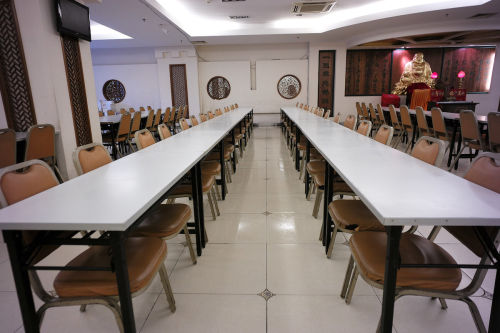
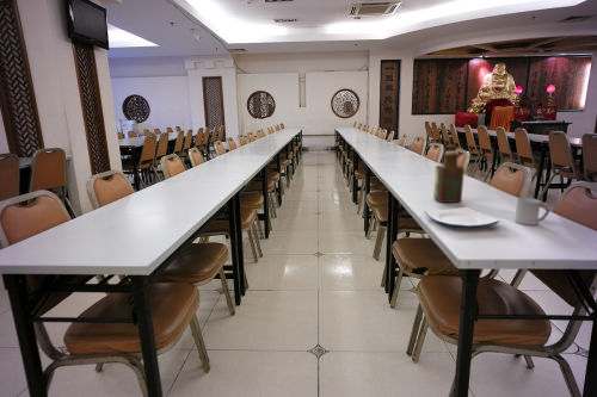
+ plate (458, 218)
+ cup (531, 211)
+ bottle (449, 176)
